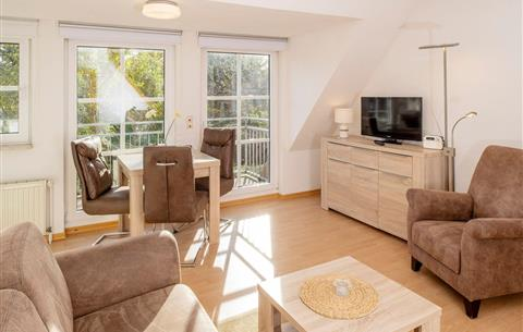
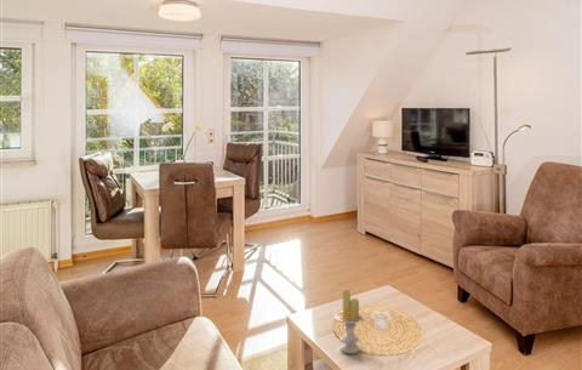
+ candle (349, 318)
